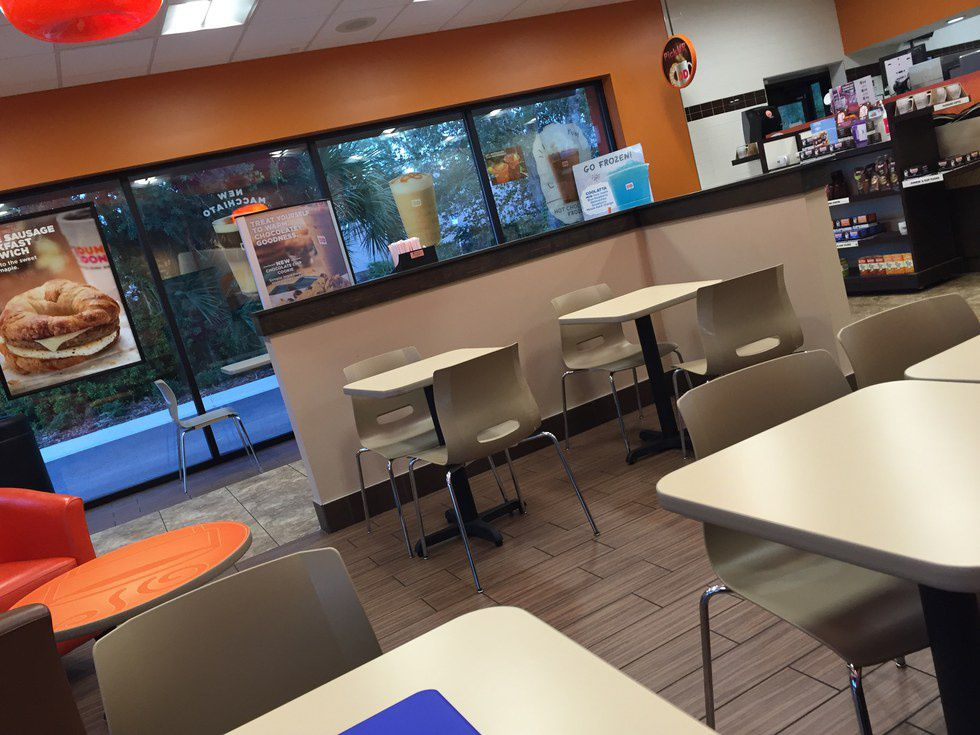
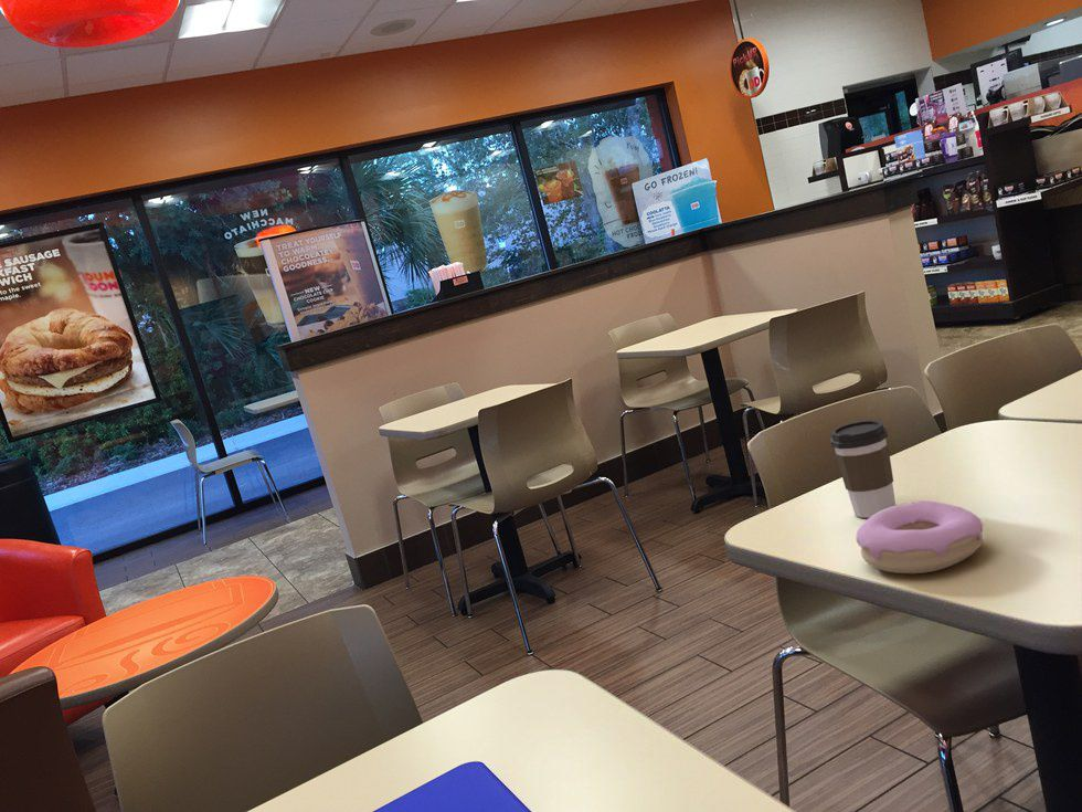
+ donut (919, 536)
+ coffee cup (866, 468)
